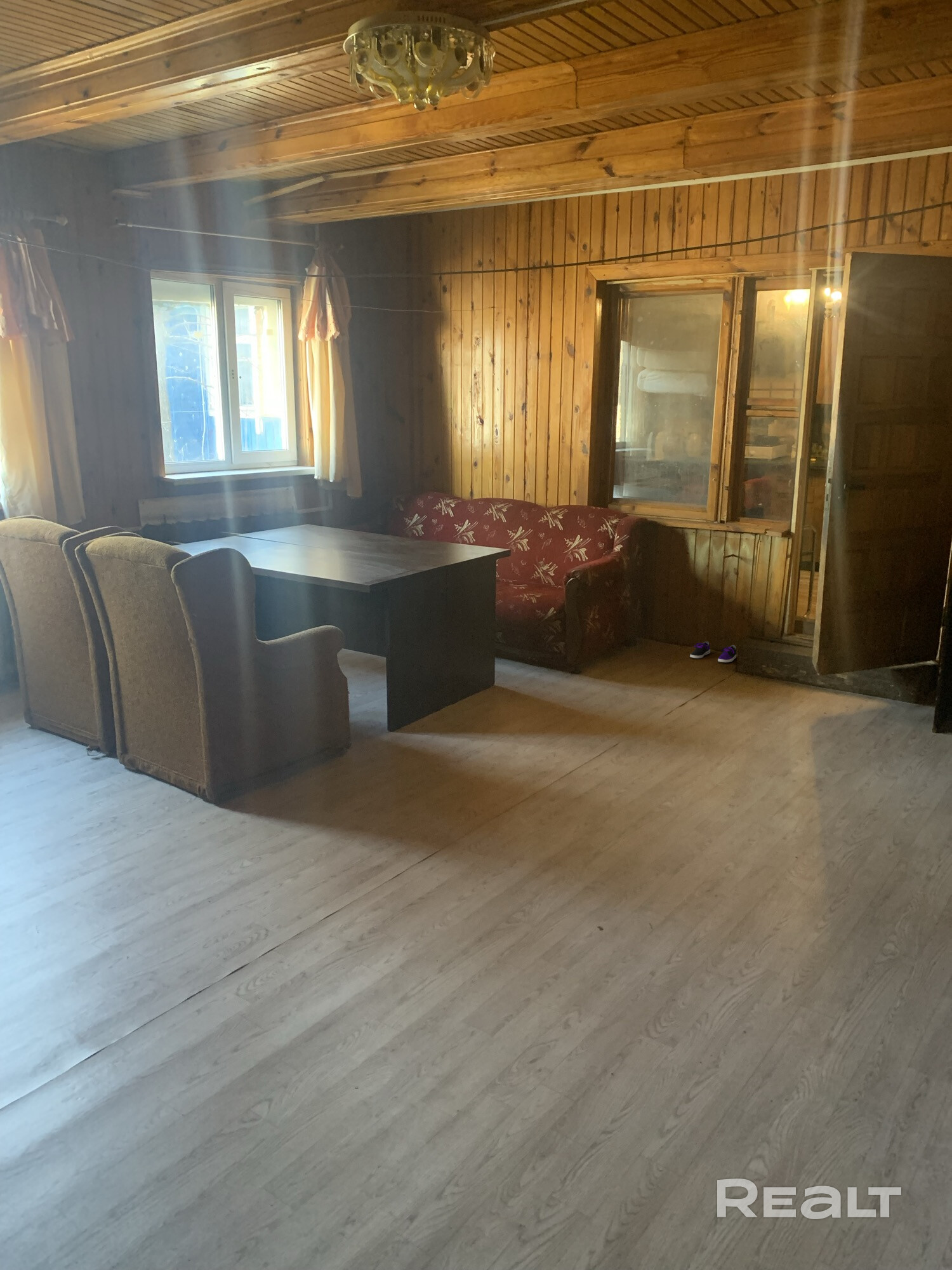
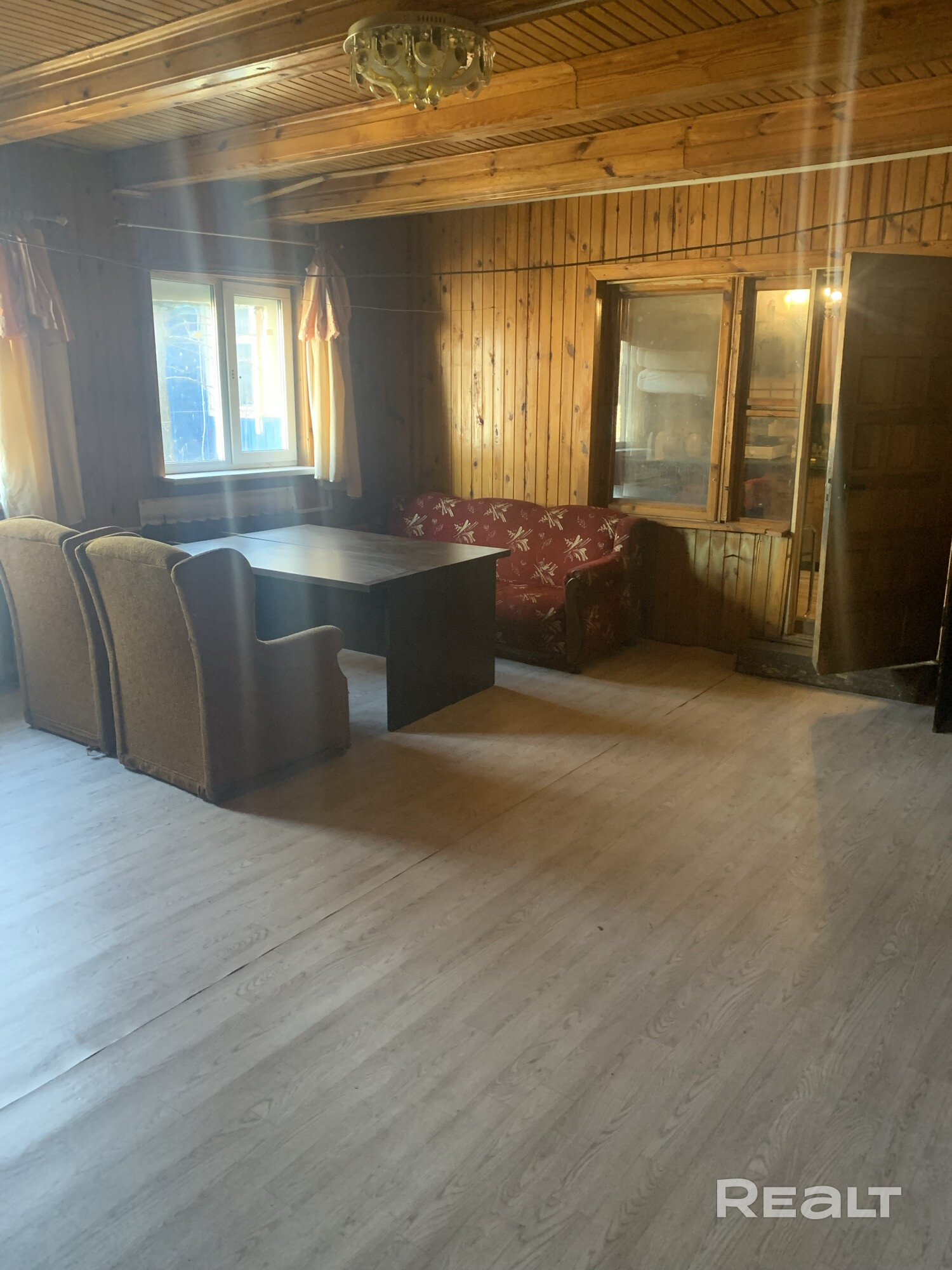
- shoe (710, 651)
